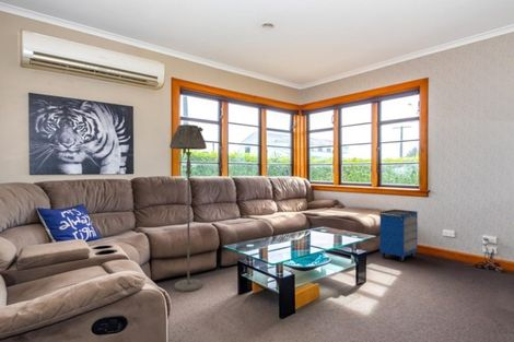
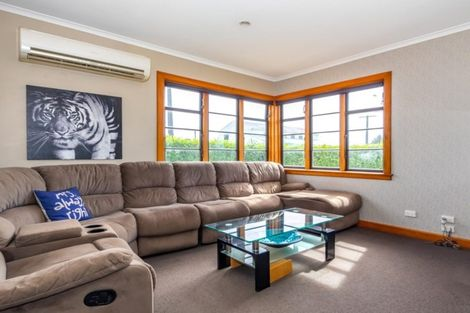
- floor lamp (188, 205)
- cabinet (397, 234)
